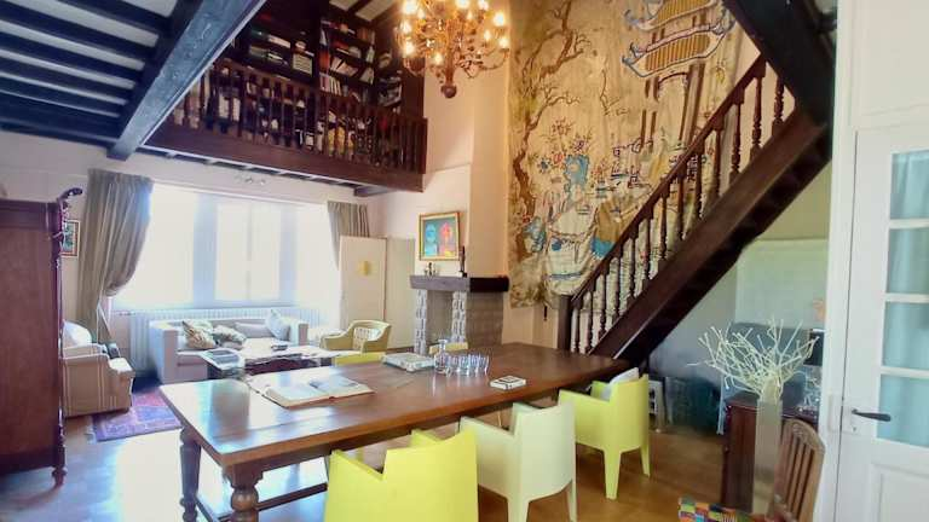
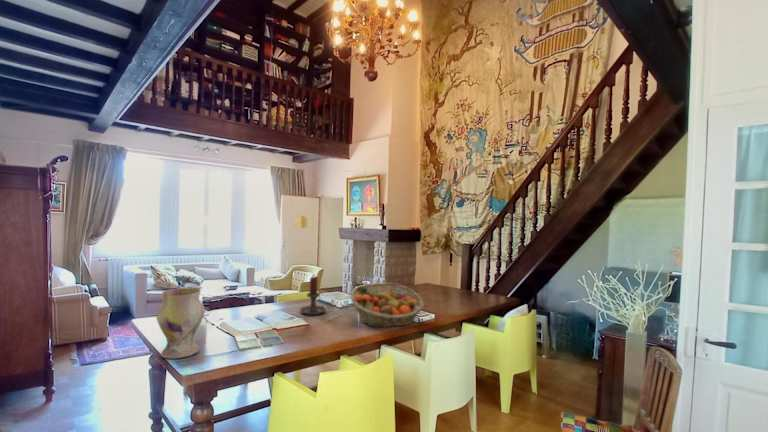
+ fruit basket (386, 304)
+ drink coaster (257, 340)
+ candle holder (317, 293)
+ vase (181, 322)
